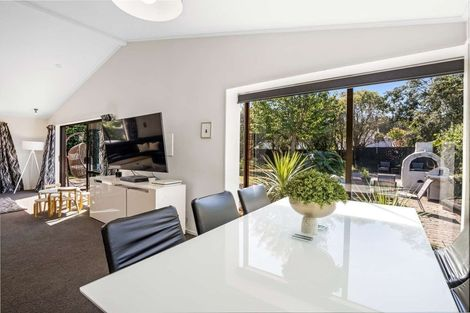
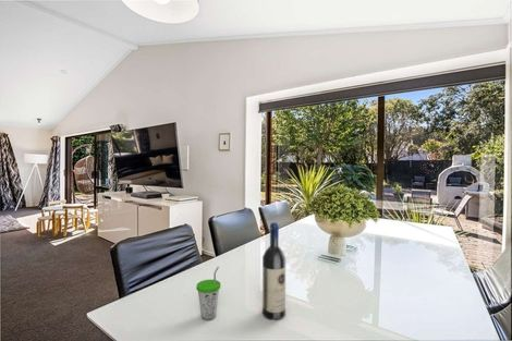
+ cup (208, 293)
+ wine bottle (273, 268)
